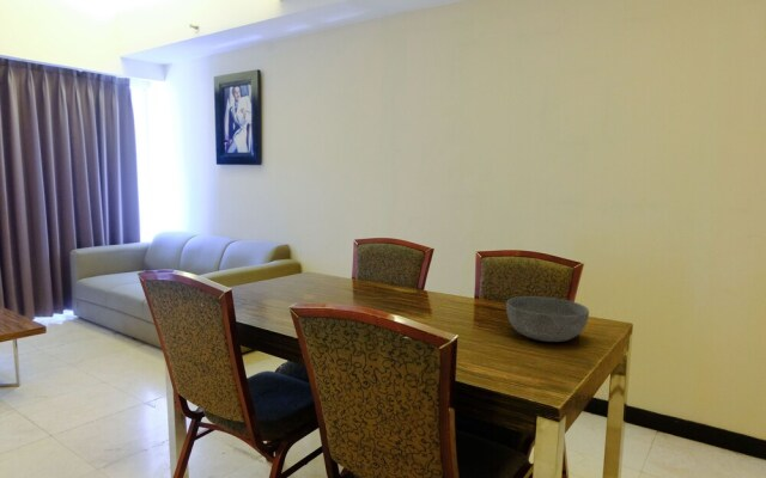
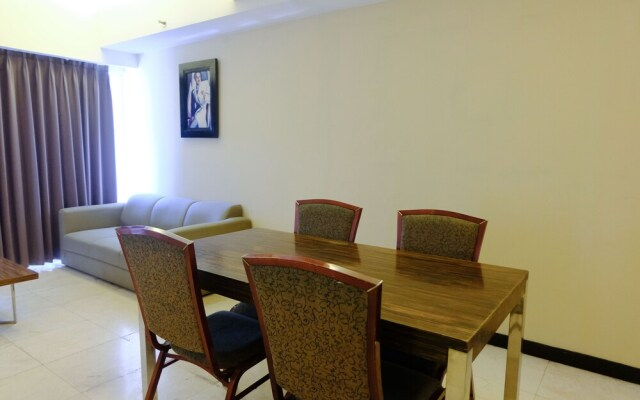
- bowl (546, 319)
